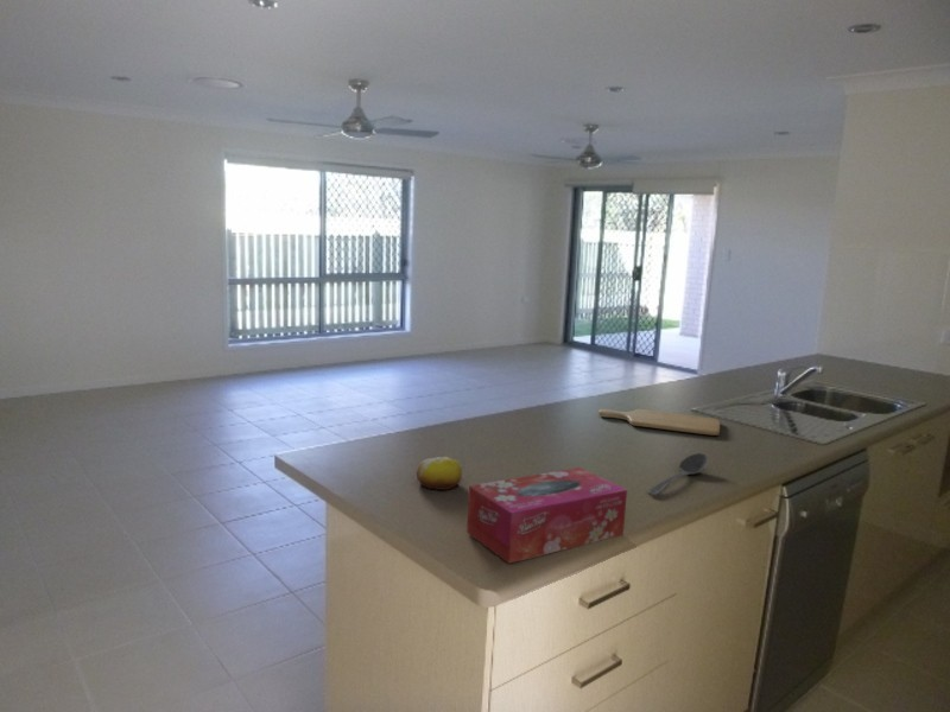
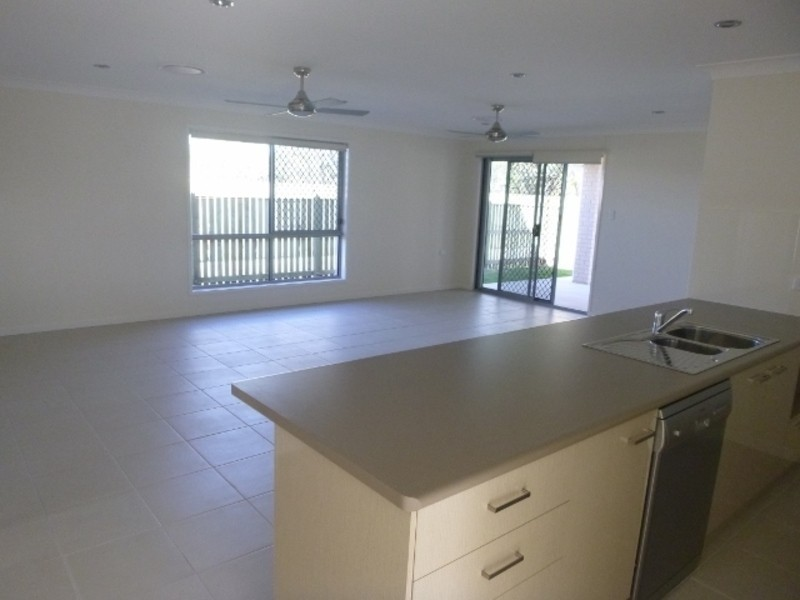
- stirrer (678, 473)
- chopping board (657, 419)
- tissue box (546, 510)
- fruit (438, 470)
